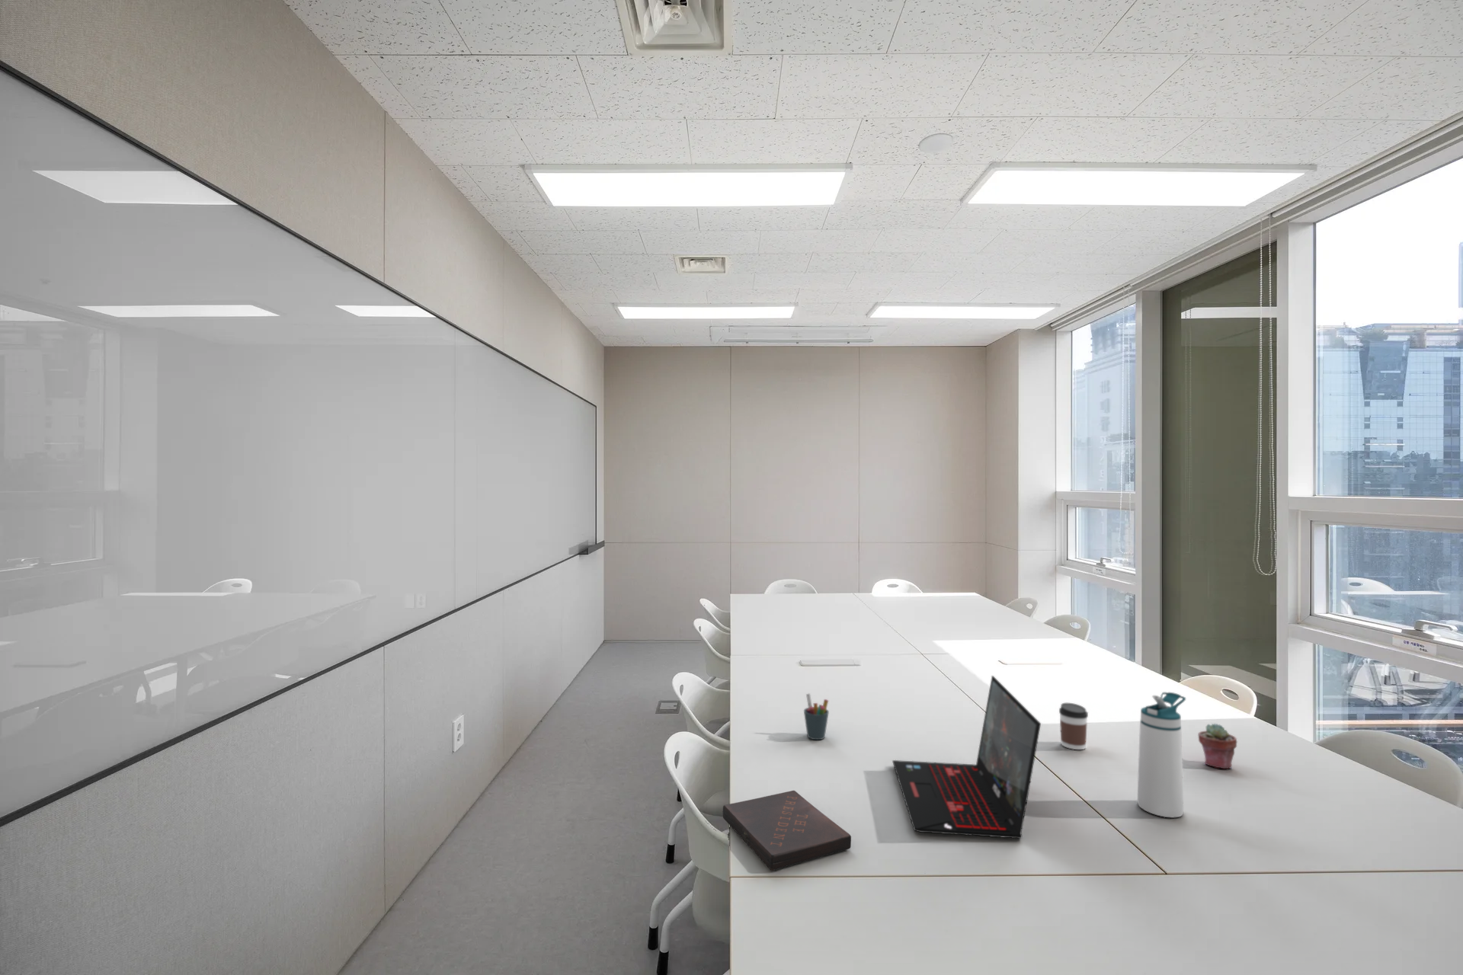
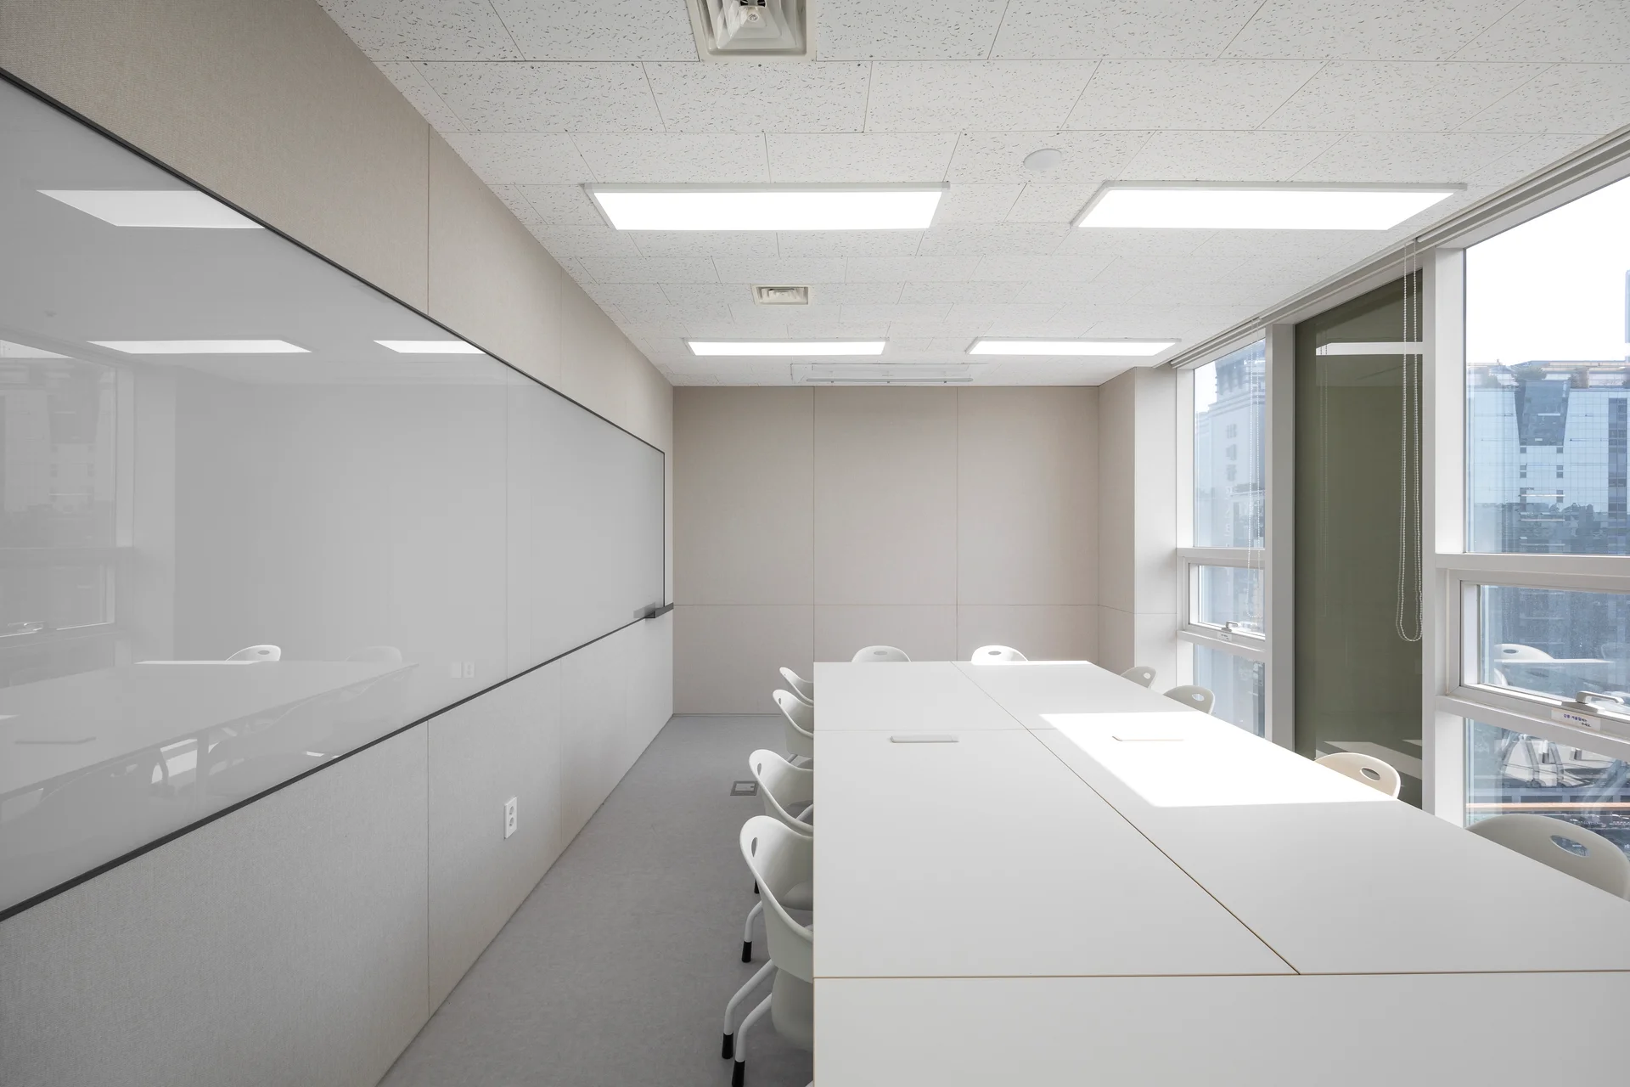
- coffee cup (1073, 725)
- book (784, 826)
- water bottle (1163, 751)
- potted succulent (1217, 743)
- pen holder (816, 717)
- laptop (957, 763)
